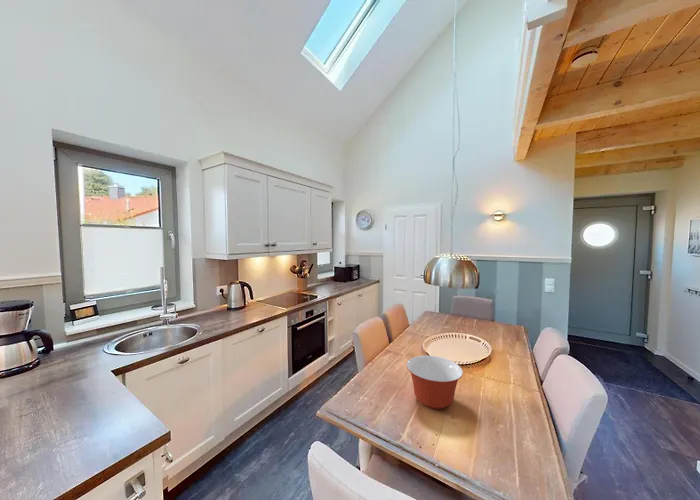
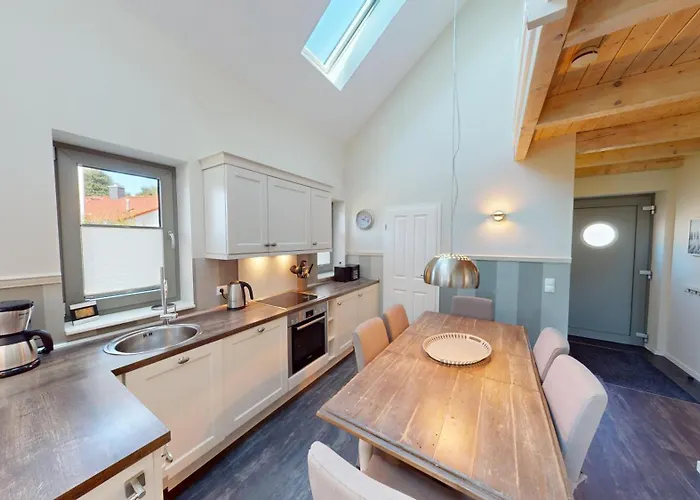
- mixing bowl (433, 383)
